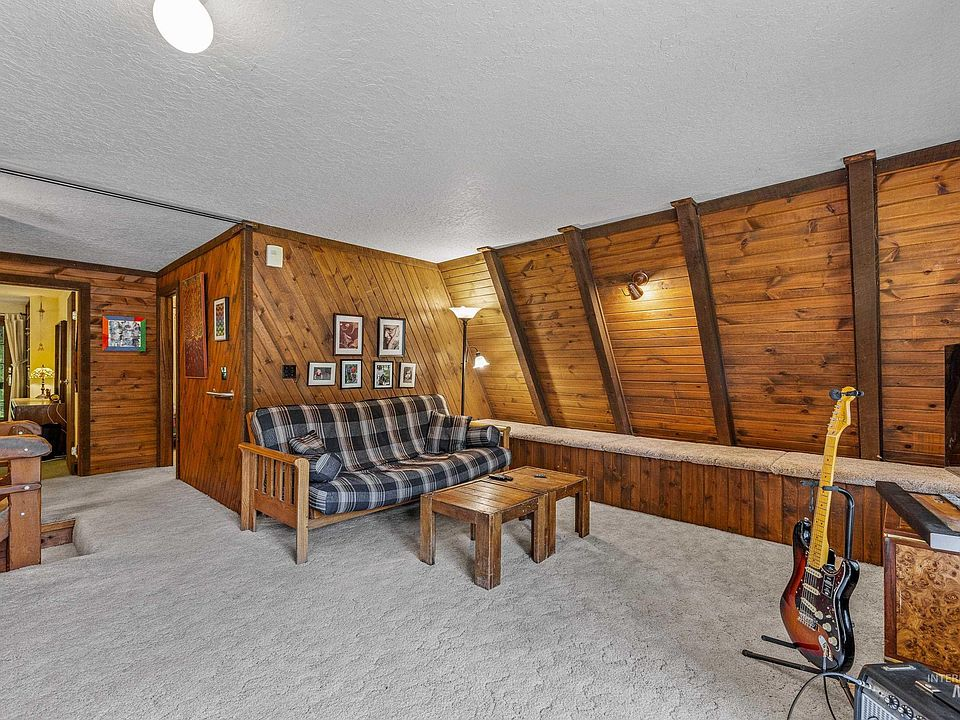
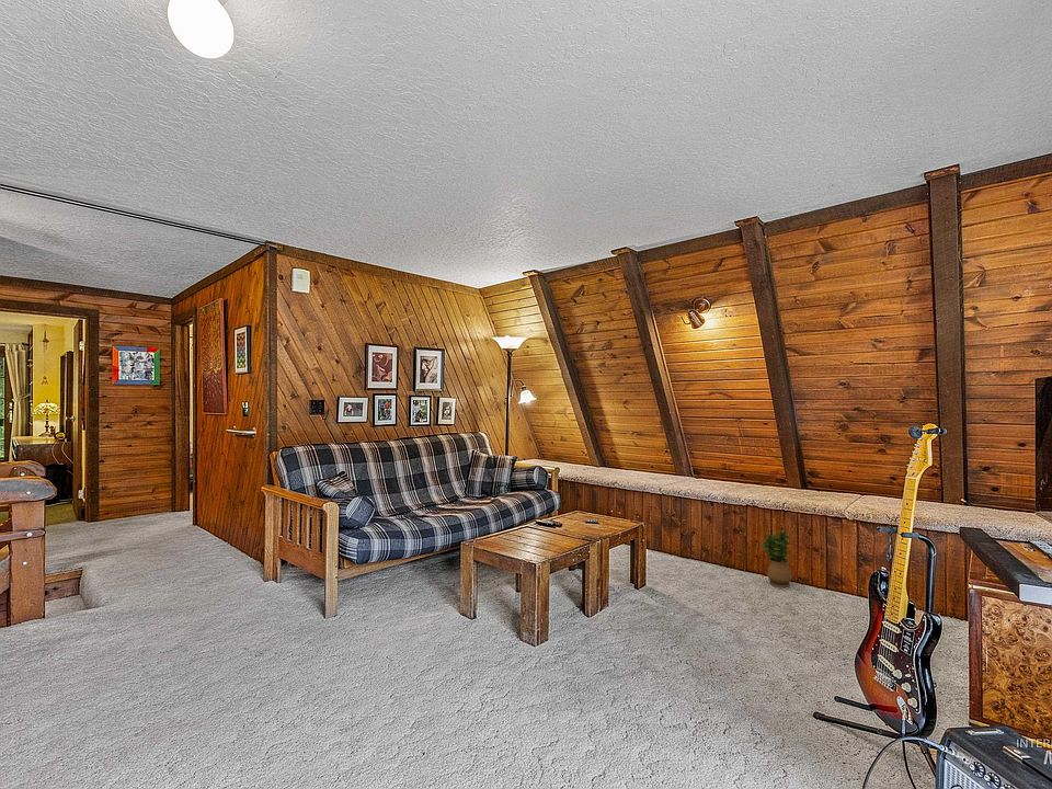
+ potted plant (777, 556)
